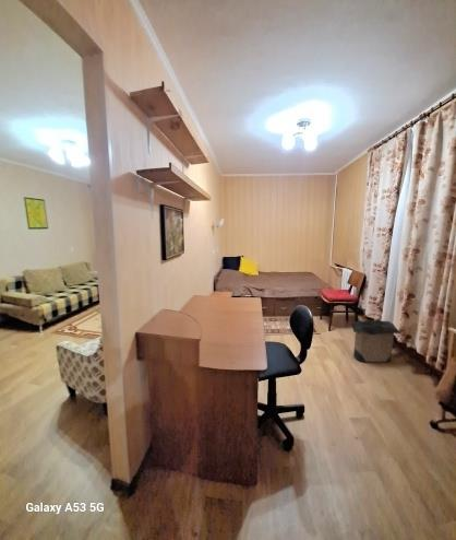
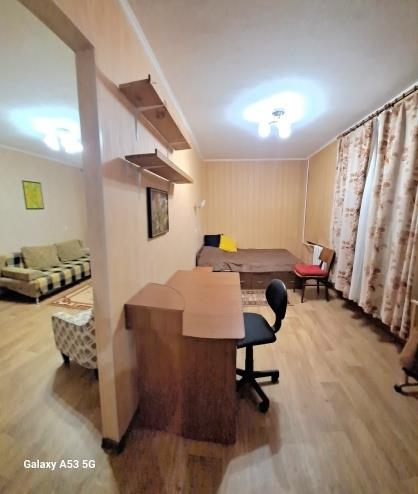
- laundry hamper (374, 334)
